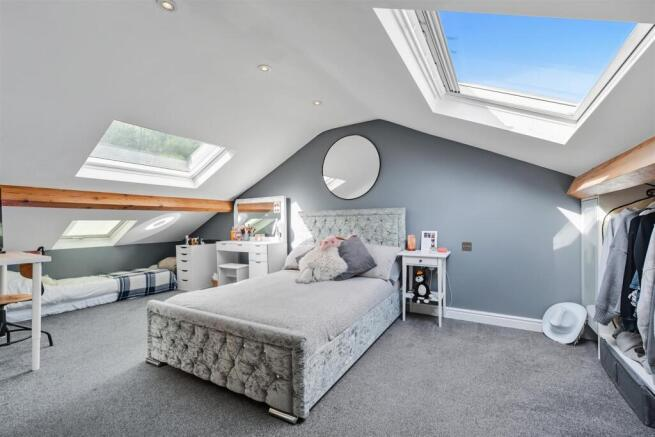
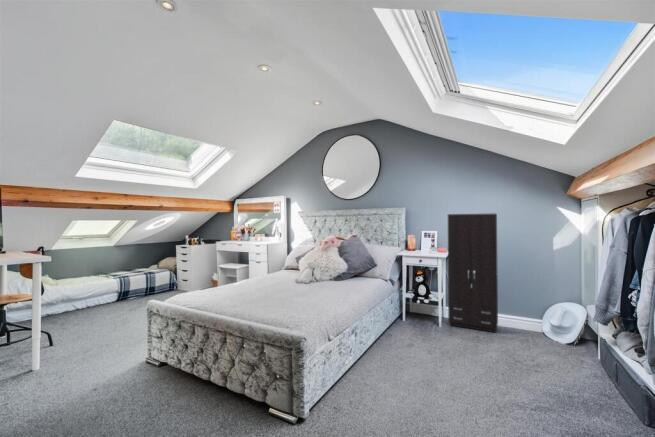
+ cabinet (472, 269)
